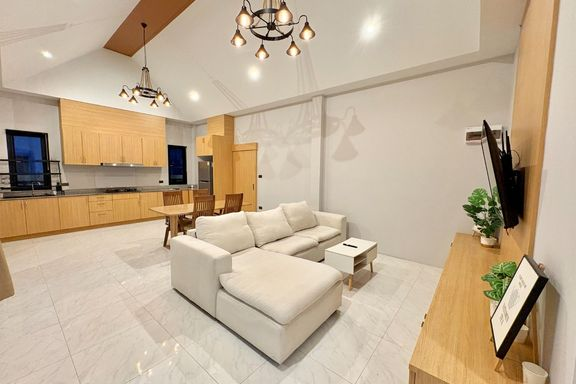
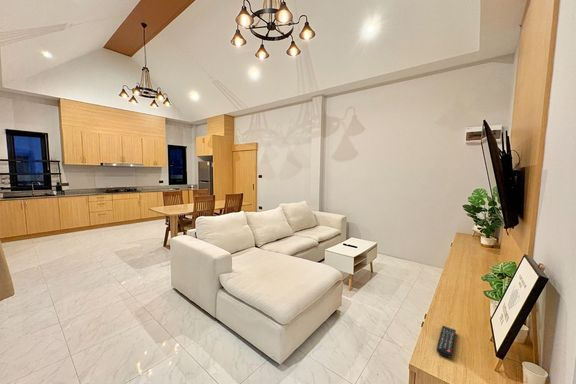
+ remote control (446, 340)
